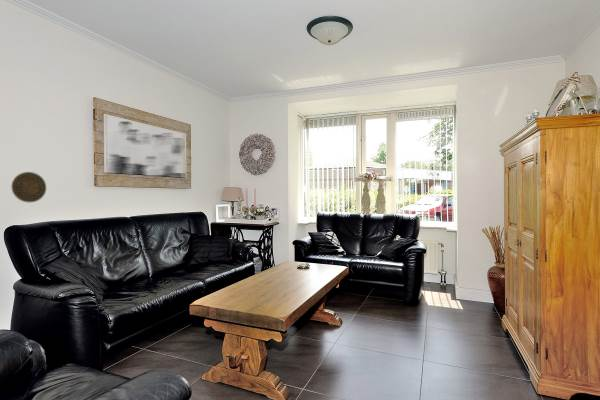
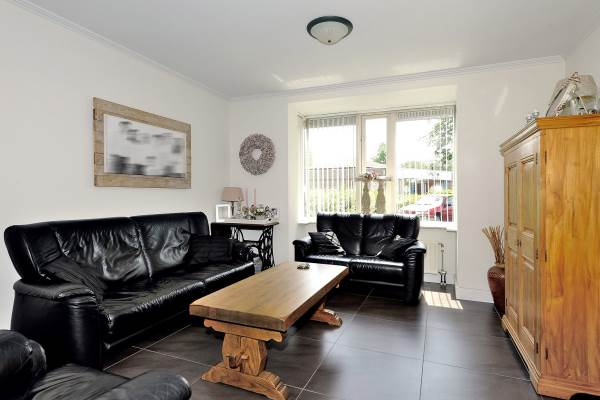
- decorative plate (30, 187)
